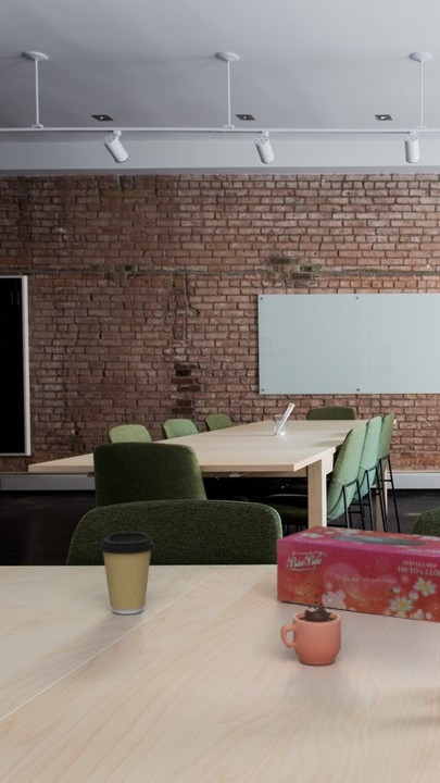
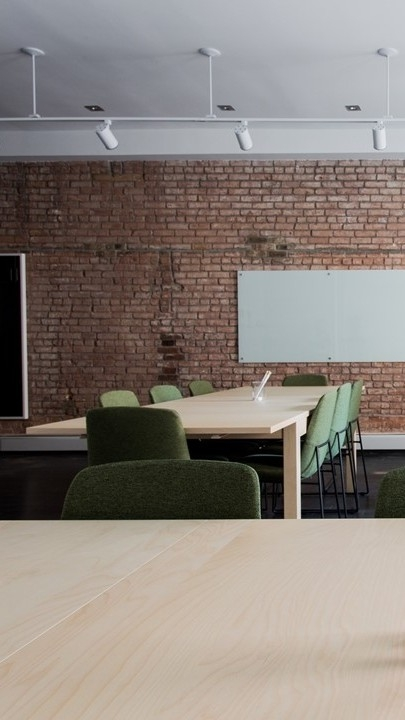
- tissue box (377, 570)
- cocoa (310, 618)
- coffee cup (127, 572)
